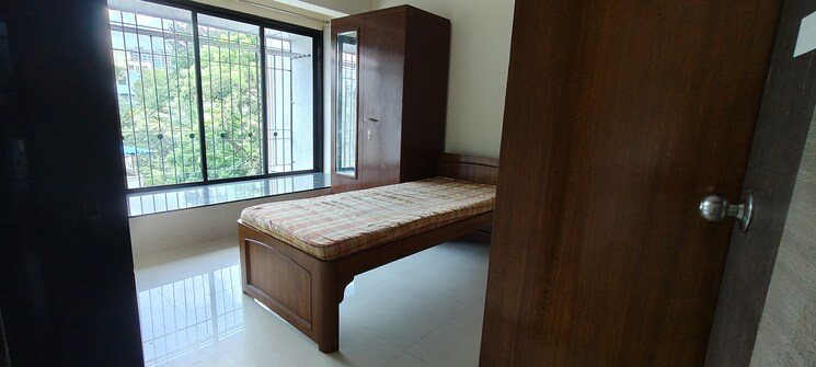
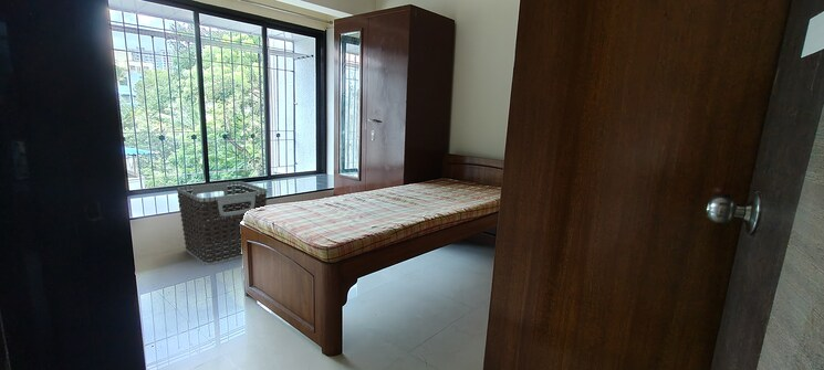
+ clothes hamper (223, 220)
